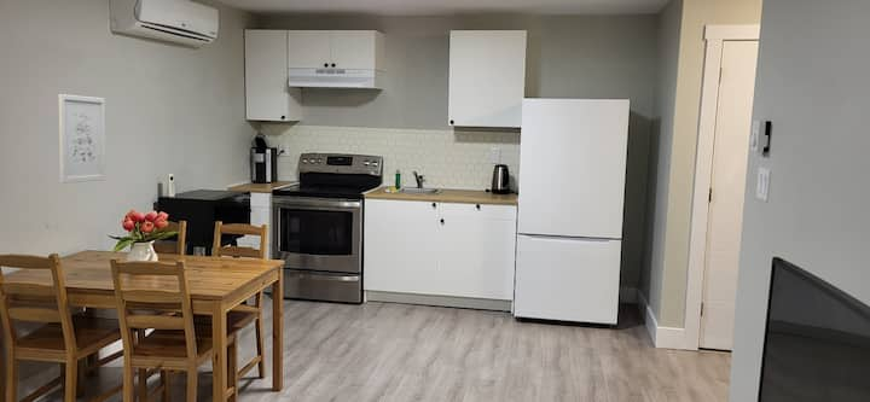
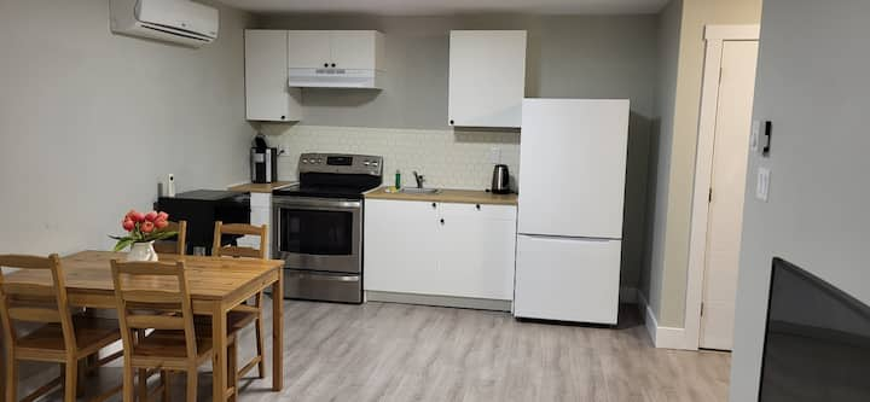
- wall art (83, 139)
